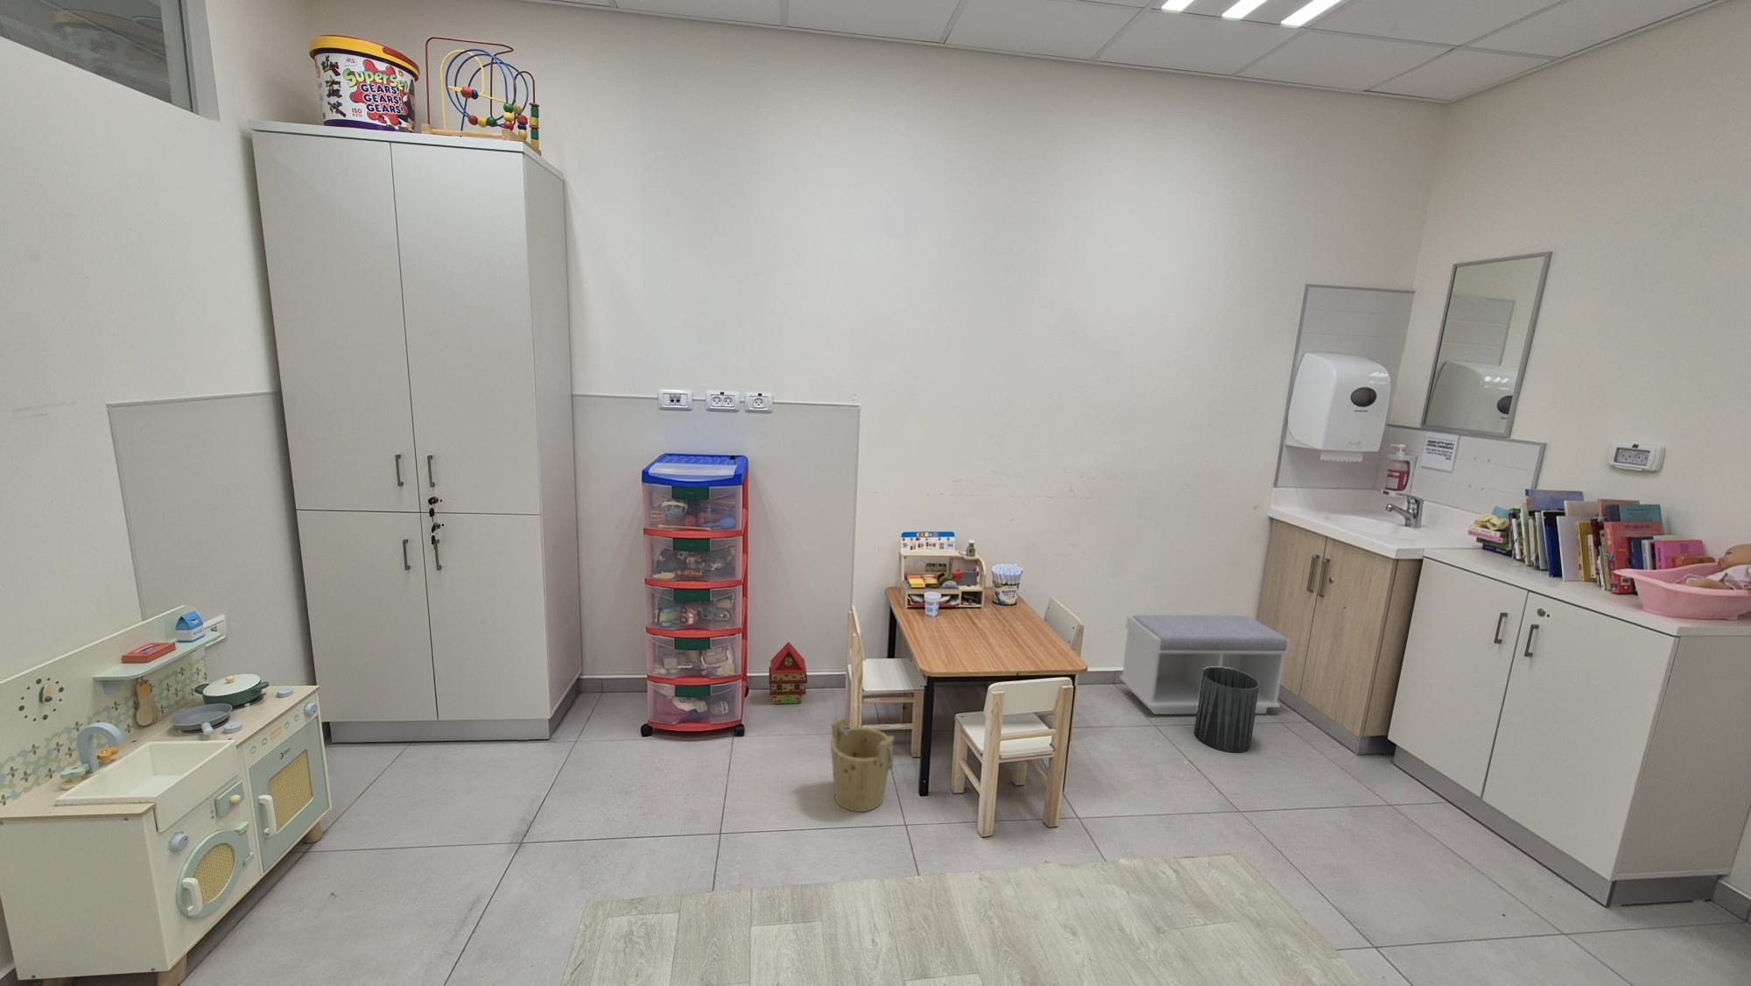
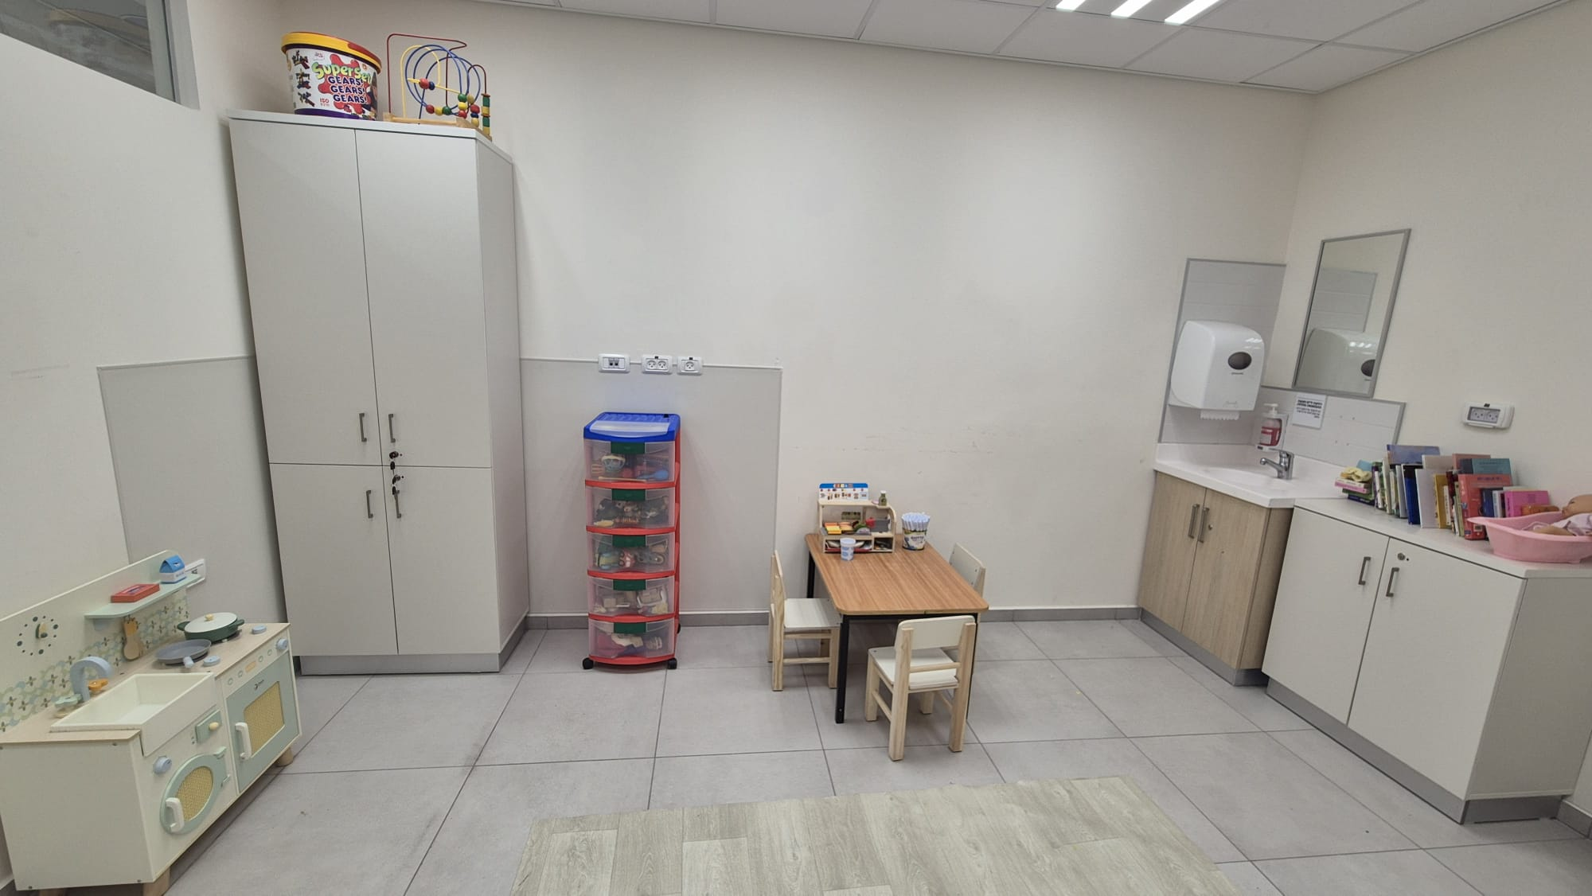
- toy house (788, 671)
- trash can (1225, 708)
- bucket (861, 764)
- bench (1201, 663)
